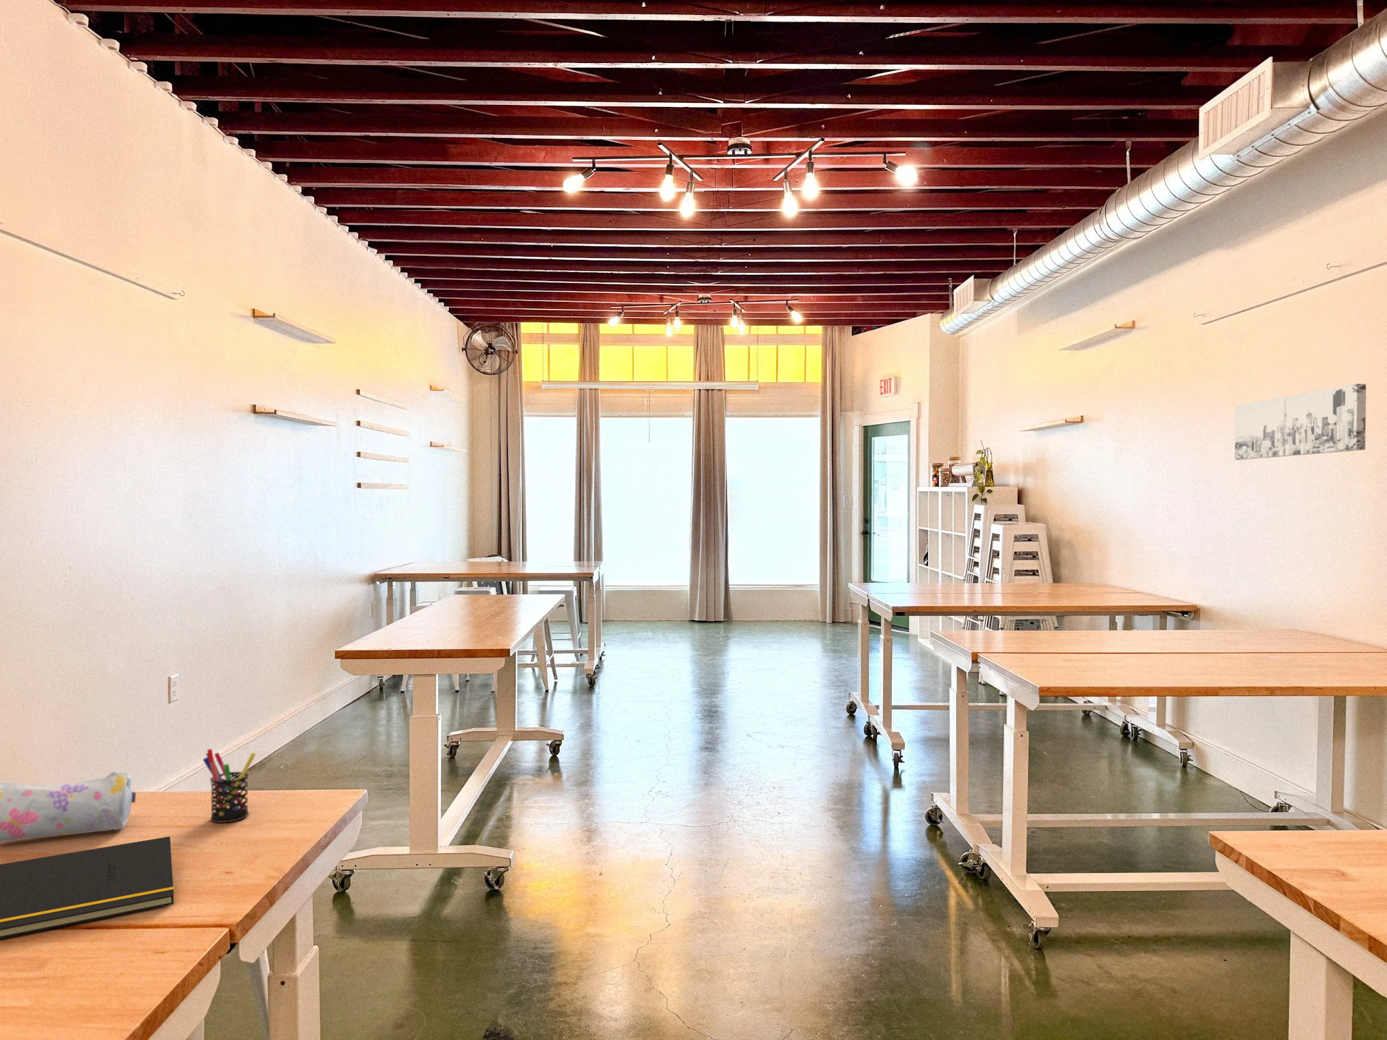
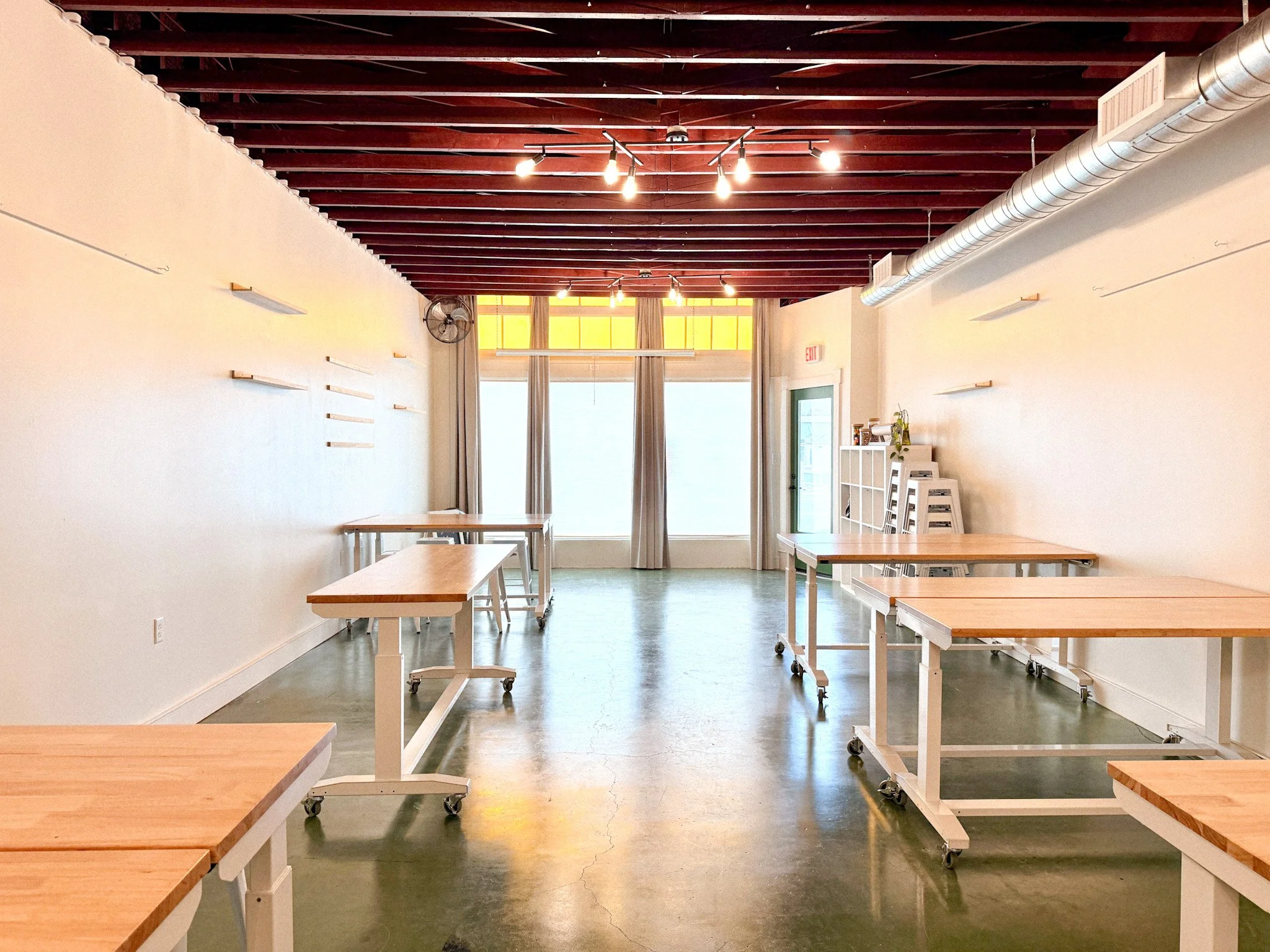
- pen holder (227, 782)
- pencil case (60, 806)
- notepad (78, 885)
- wall art (1293, 425)
